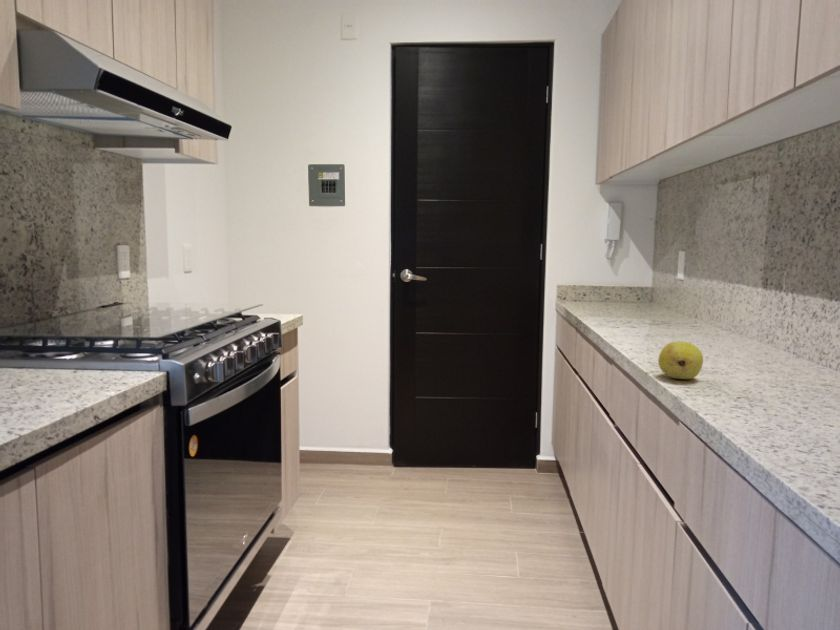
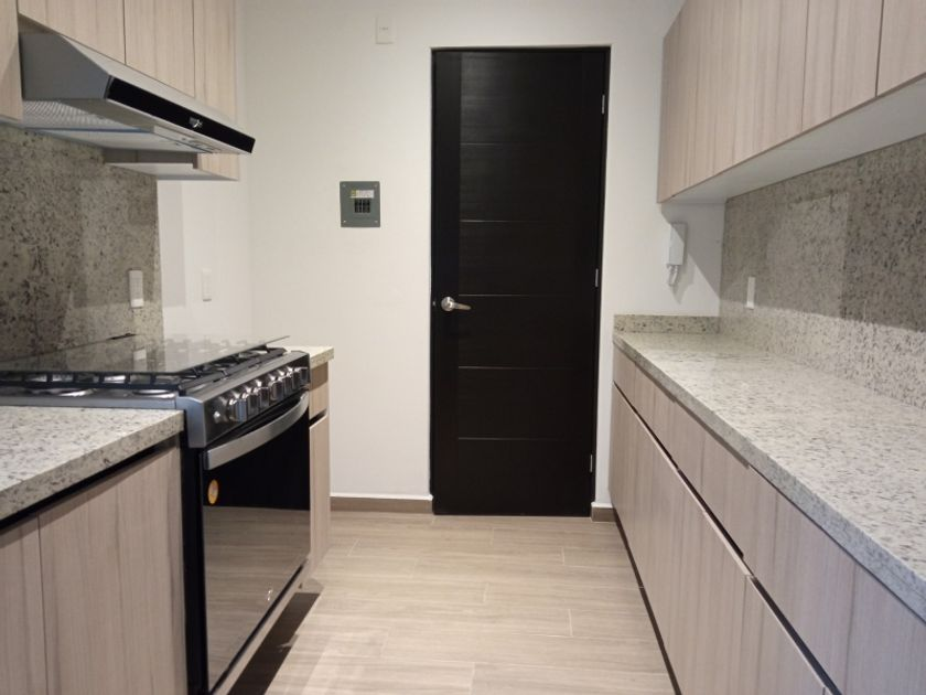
- fruit (680, 360)
